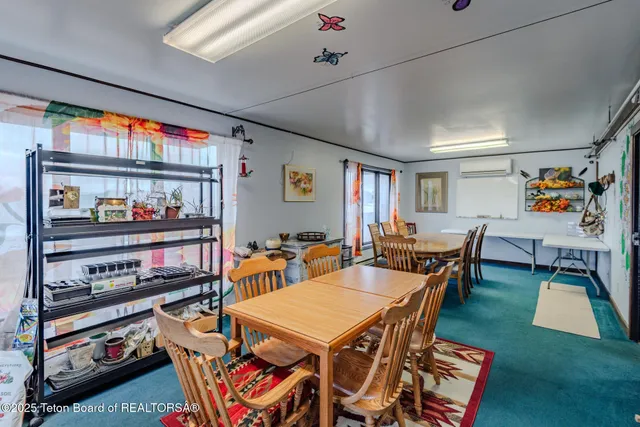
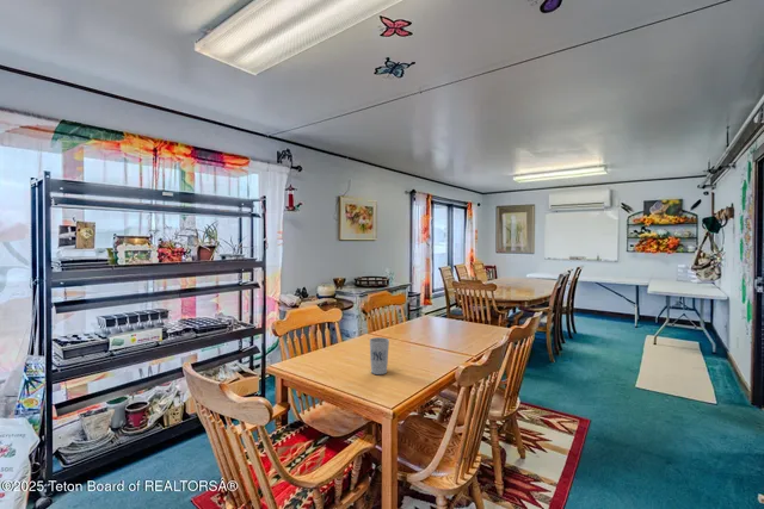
+ cup (378, 355)
